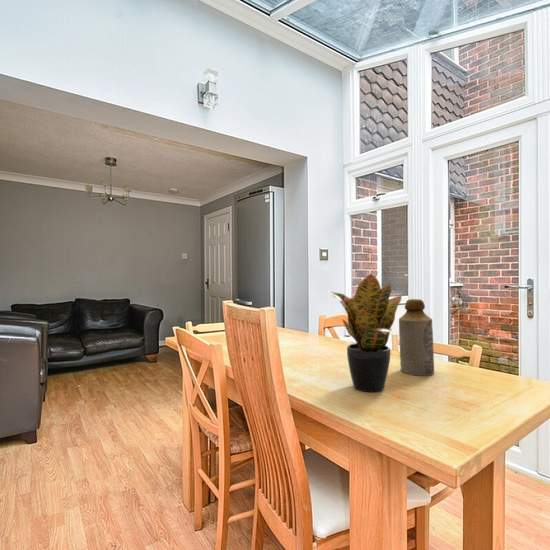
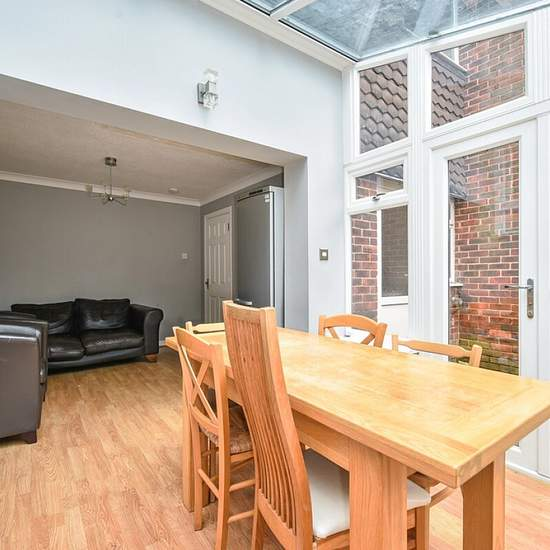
- bottle (416, 335)
- potted plant (366, 329)
